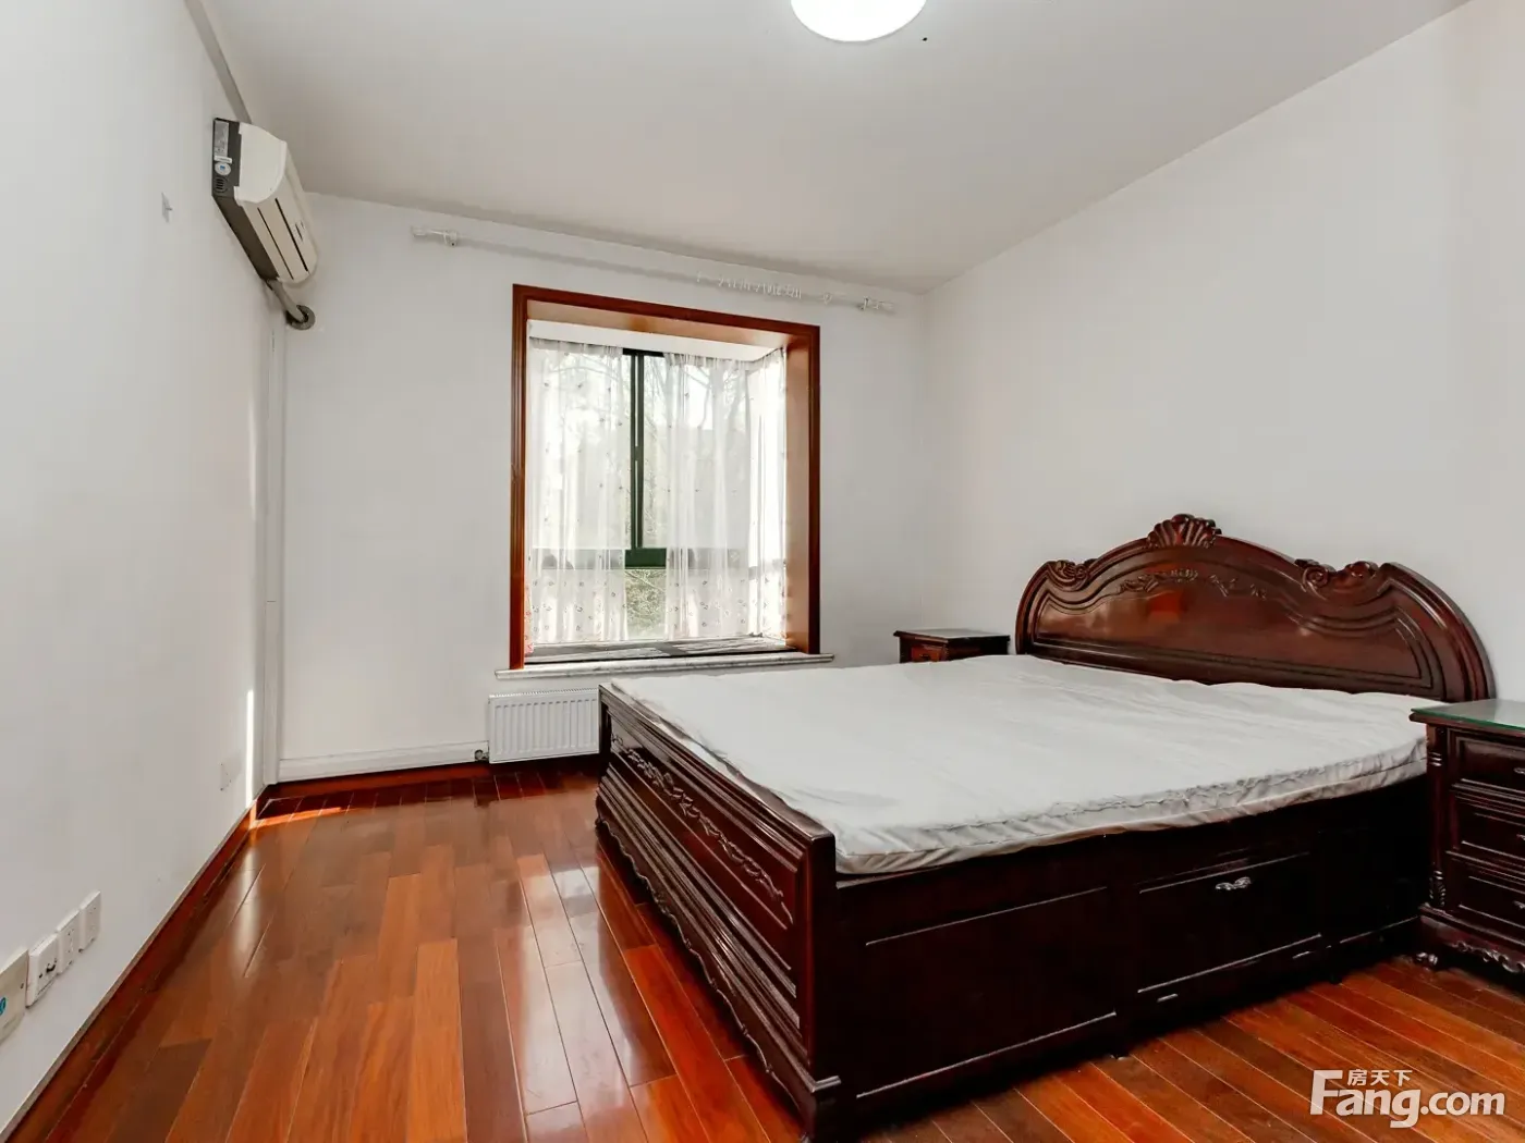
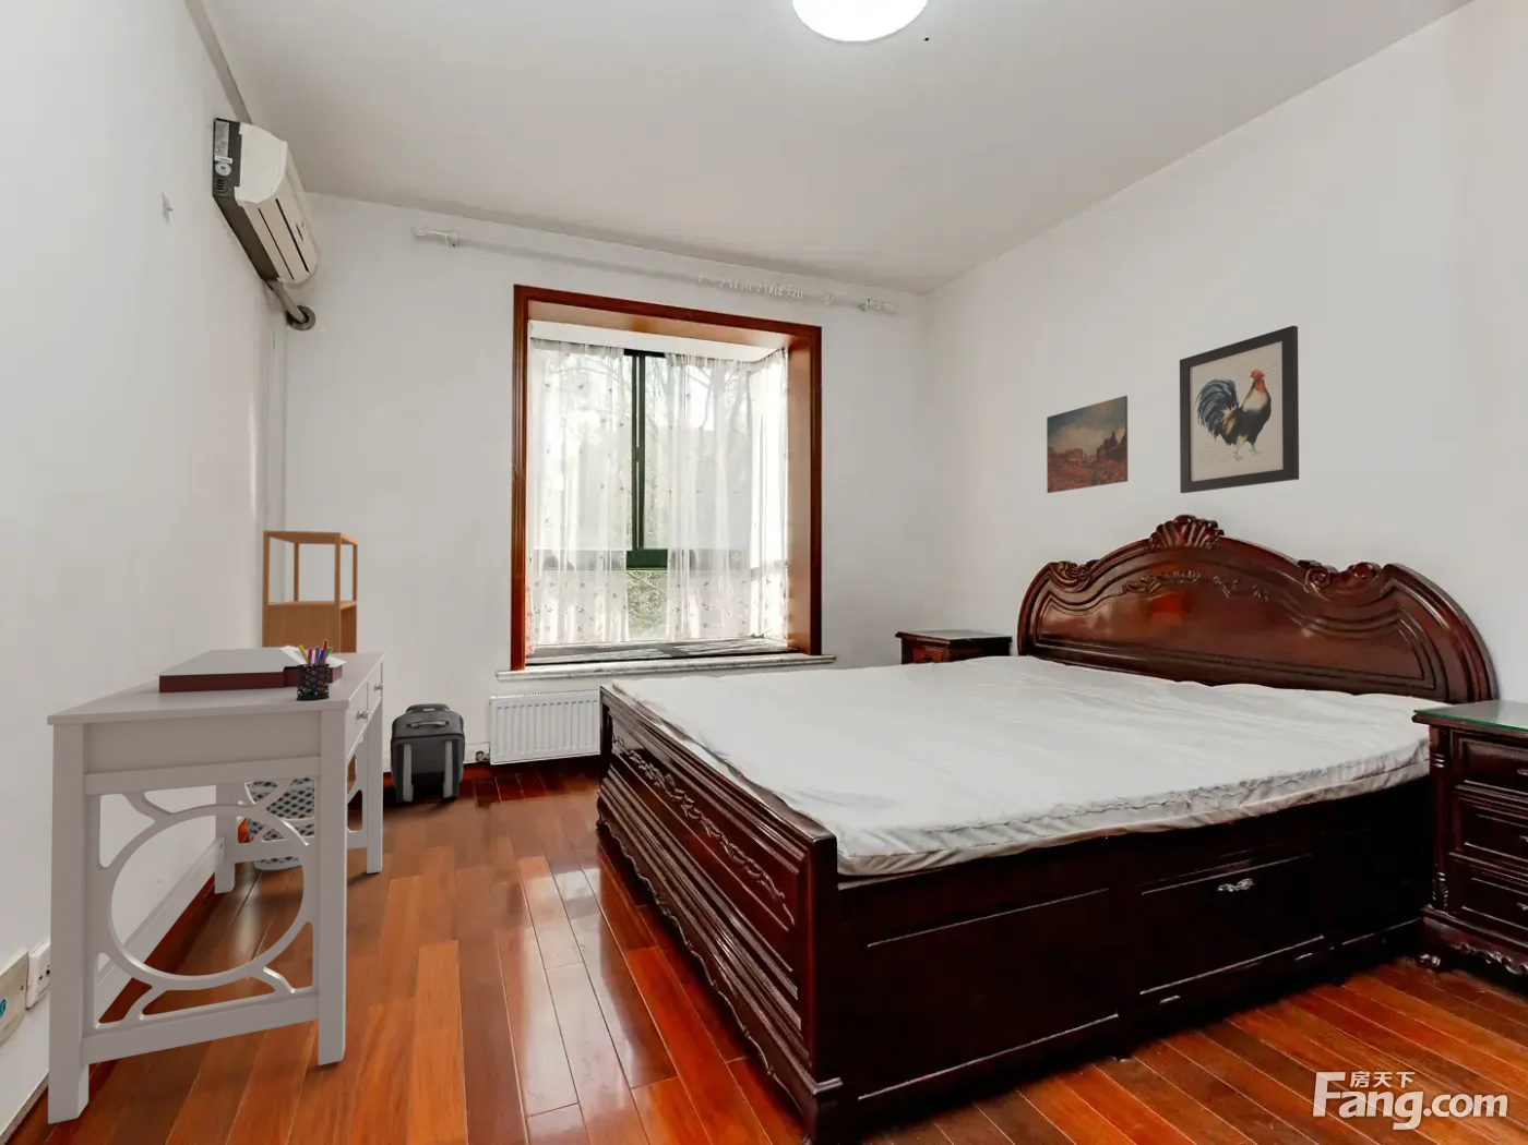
+ pen holder (316, 668)
+ backpack (427, 747)
+ desk (270, 814)
+ wall art (1085, 447)
+ wall art (1234, 415)
+ bookshelf (320, 652)
+ wastebasket (288, 818)
+ books (266, 662)
